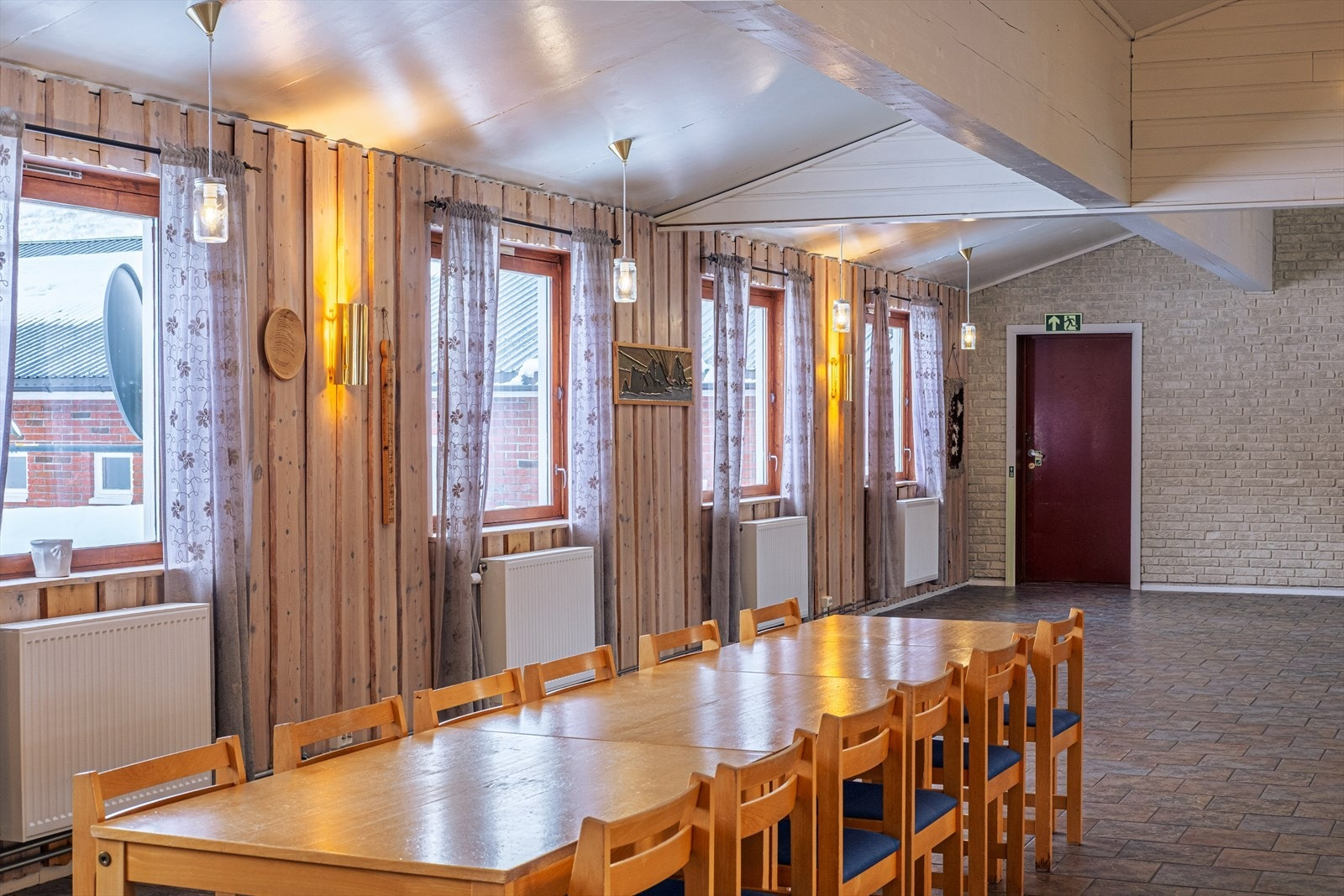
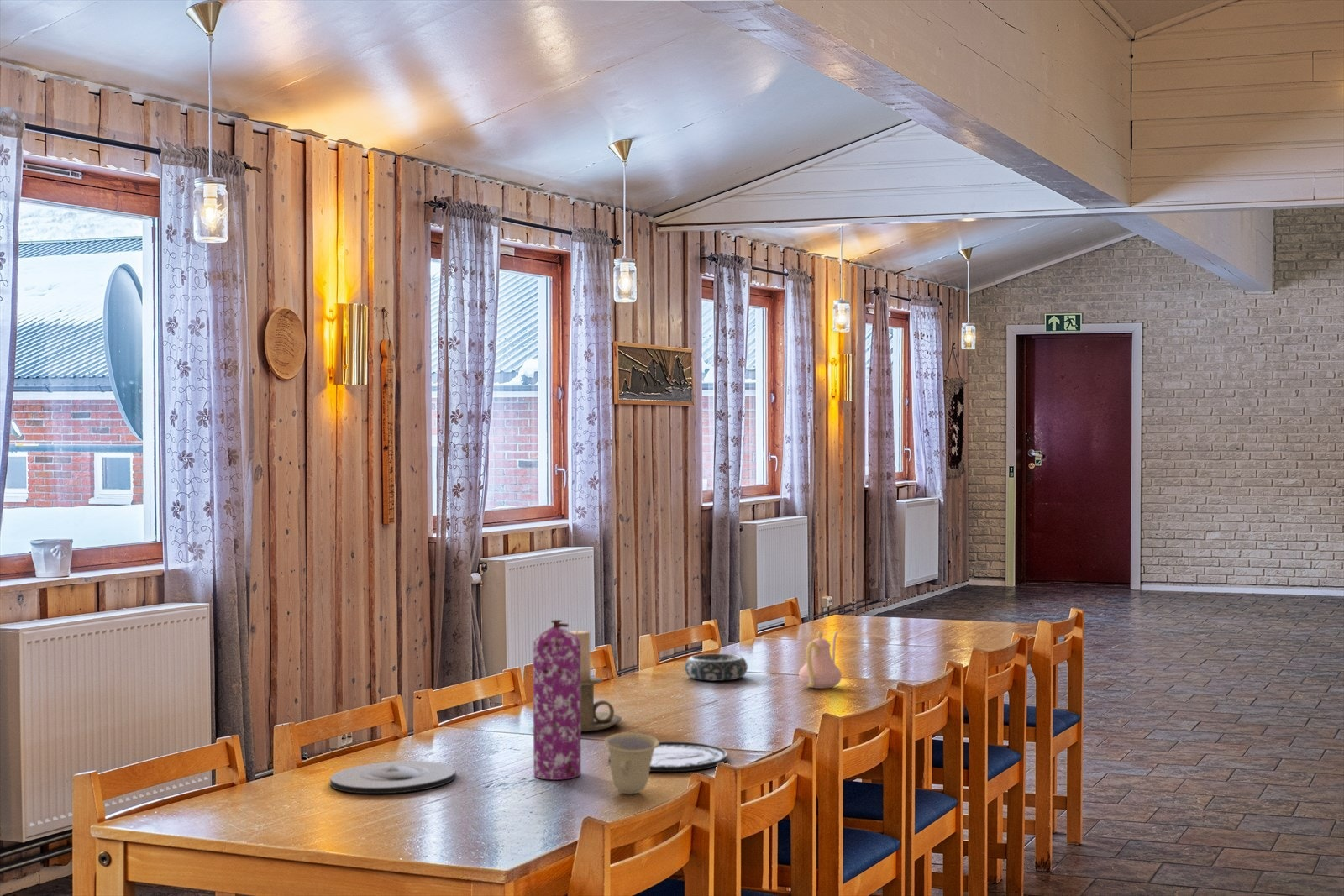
+ decorative bowl (716, 667)
+ candle holder (580, 678)
+ gas cylinder (557, 697)
+ teapot (823, 658)
+ plate (393, 773)
+ cup (632, 765)
+ plate (668, 756)
